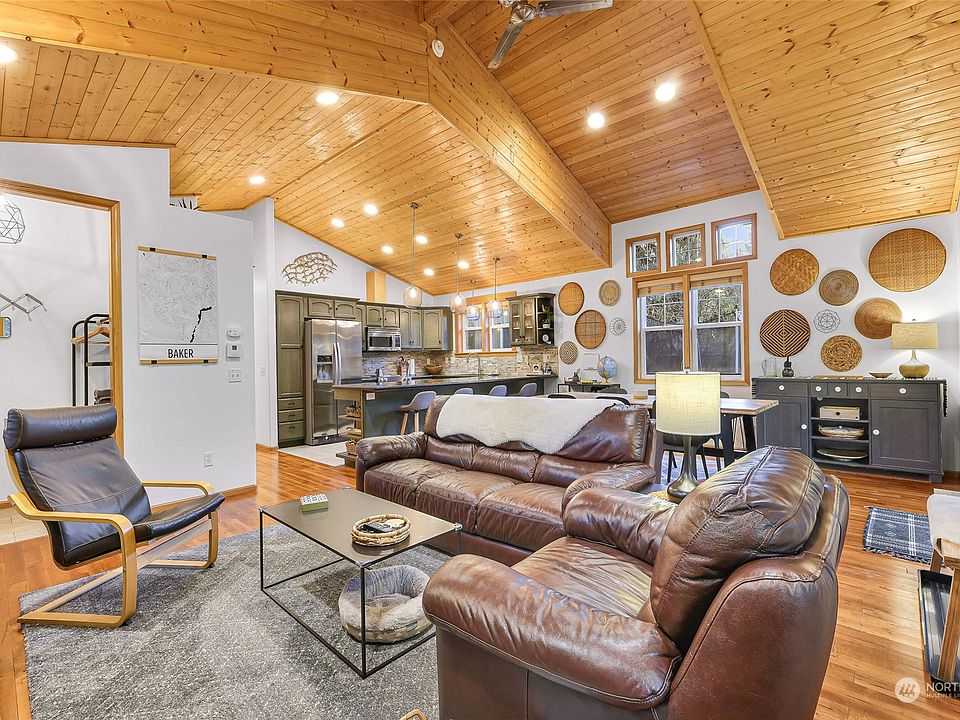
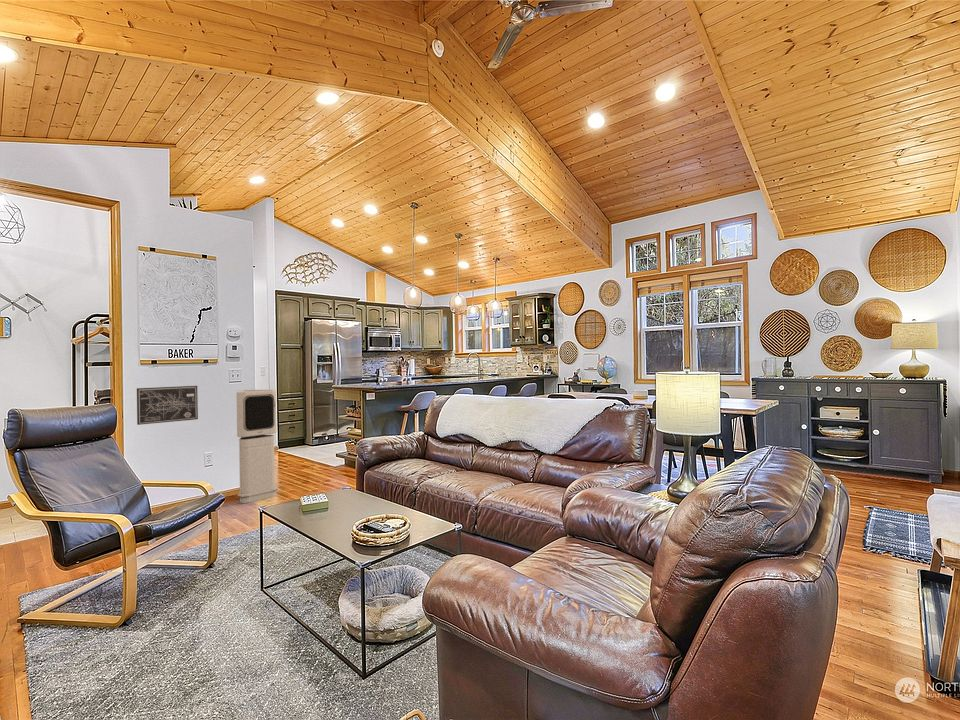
+ air purifier (252, 443)
+ wall art (168, 404)
